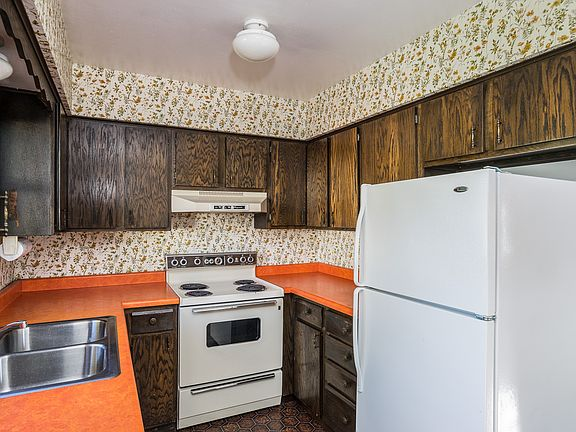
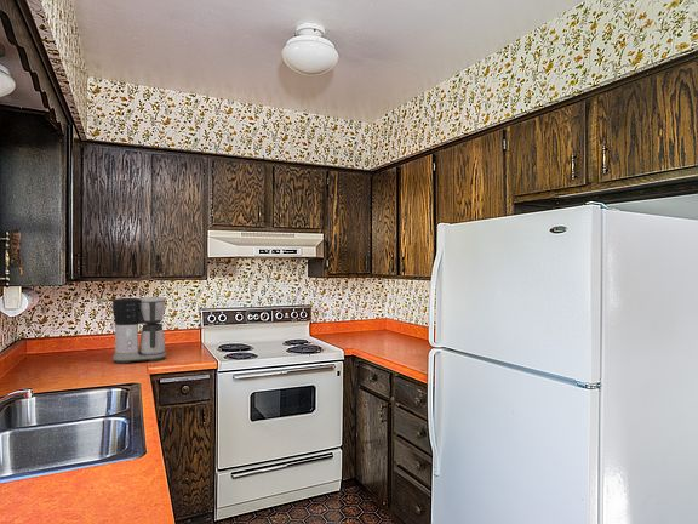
+ coffee maker (142, 329)
